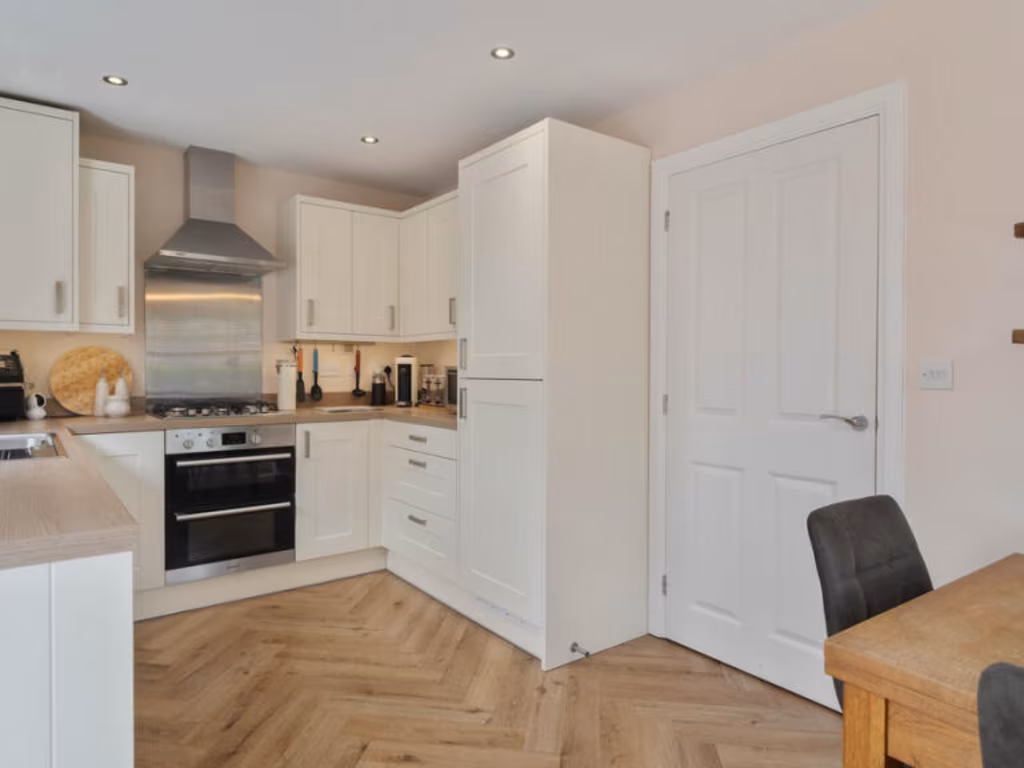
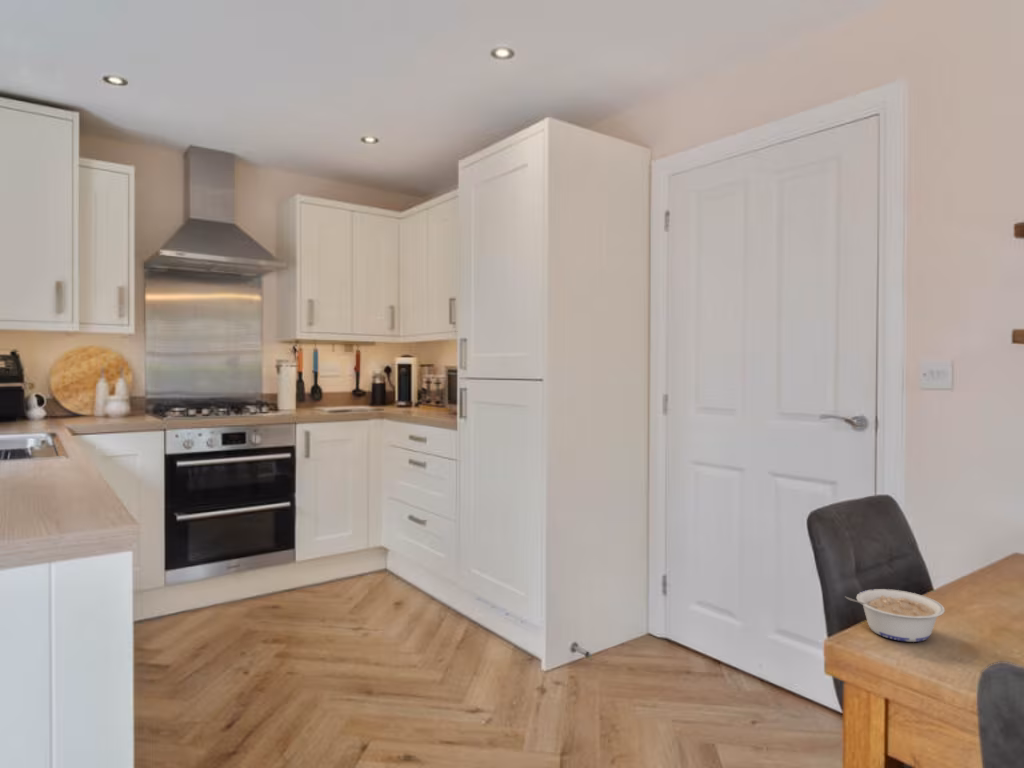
+ legume (897, 614)
